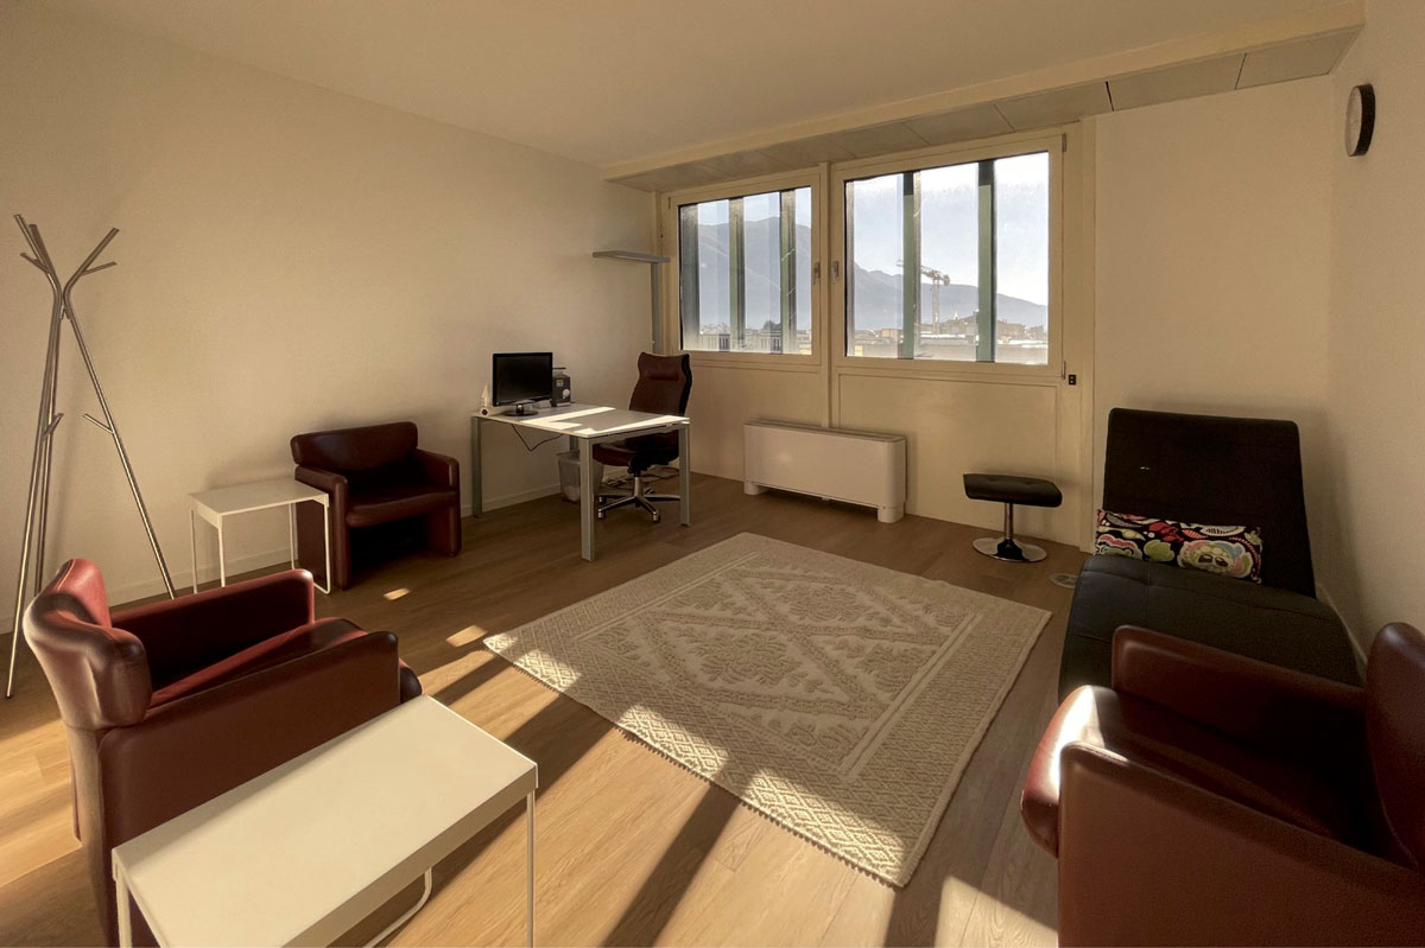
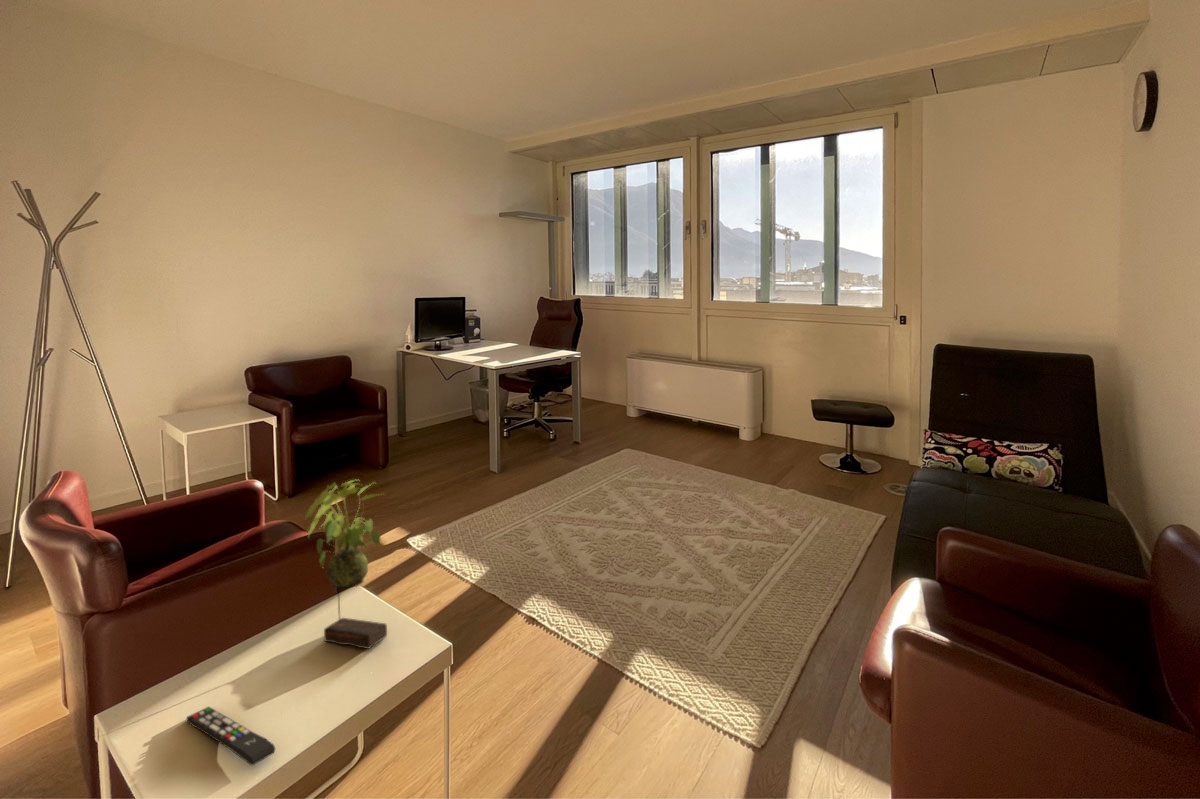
+ plant (347, 554)
+ remote control (229, 733)
